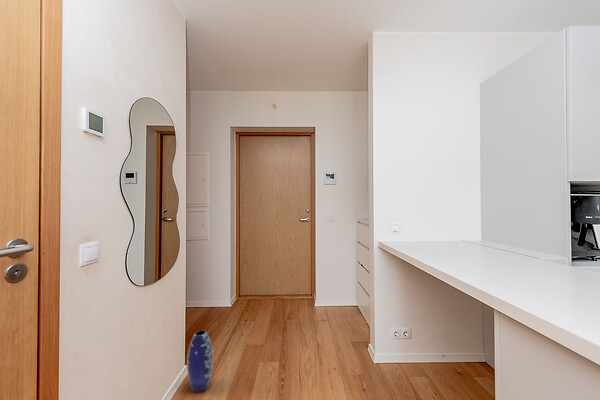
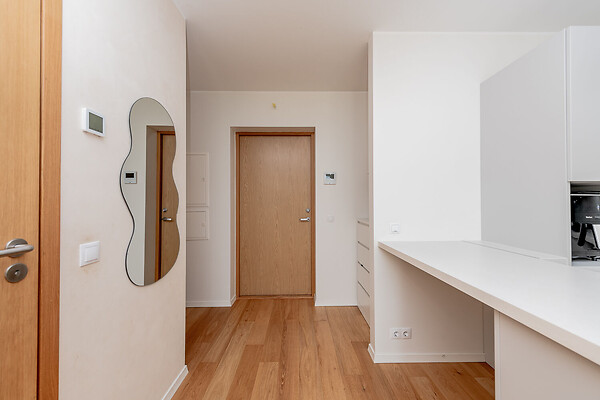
- vase (200, 360)
